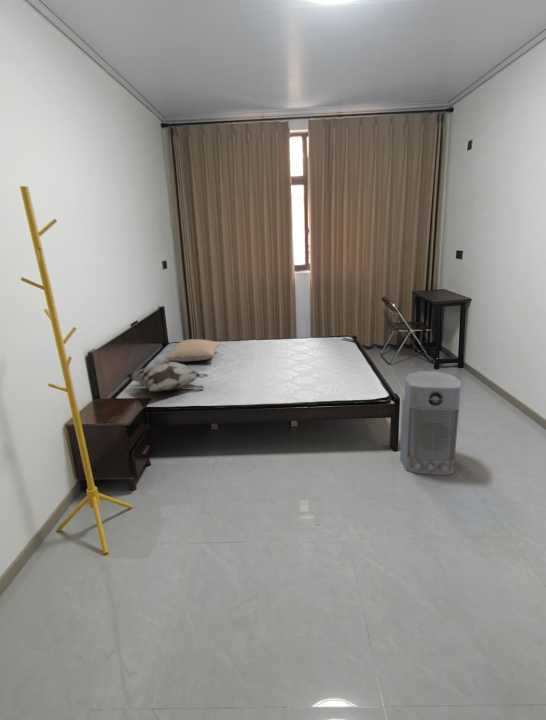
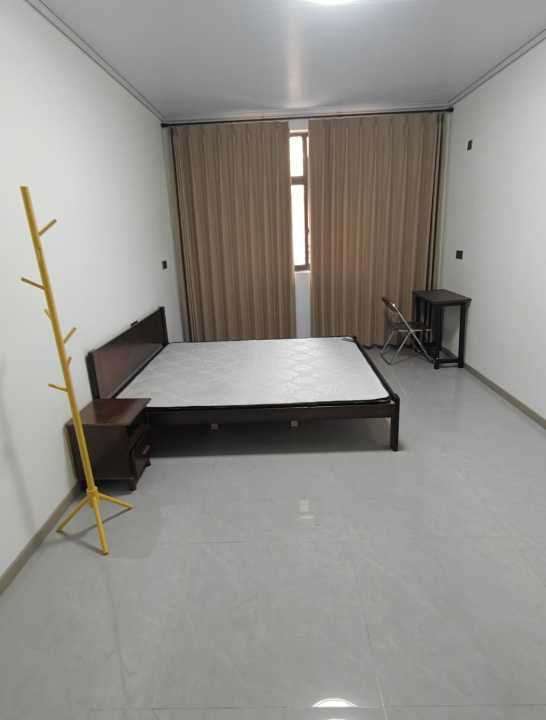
- decorative pillow (167, 375)
- pillow (194, 350)
- air purifier (429, 420)
